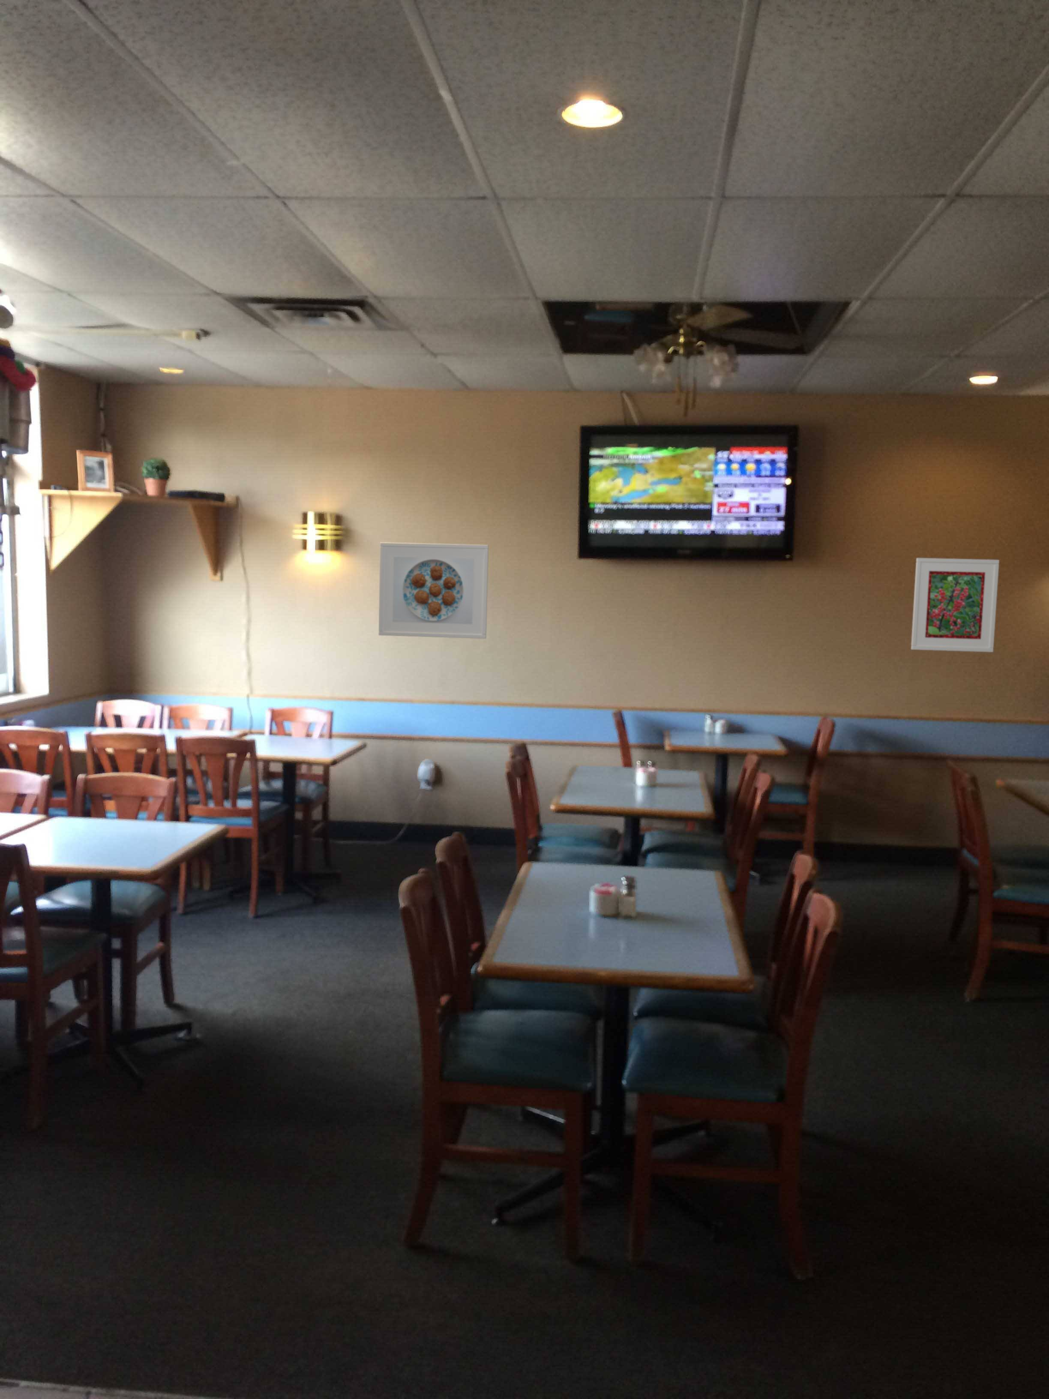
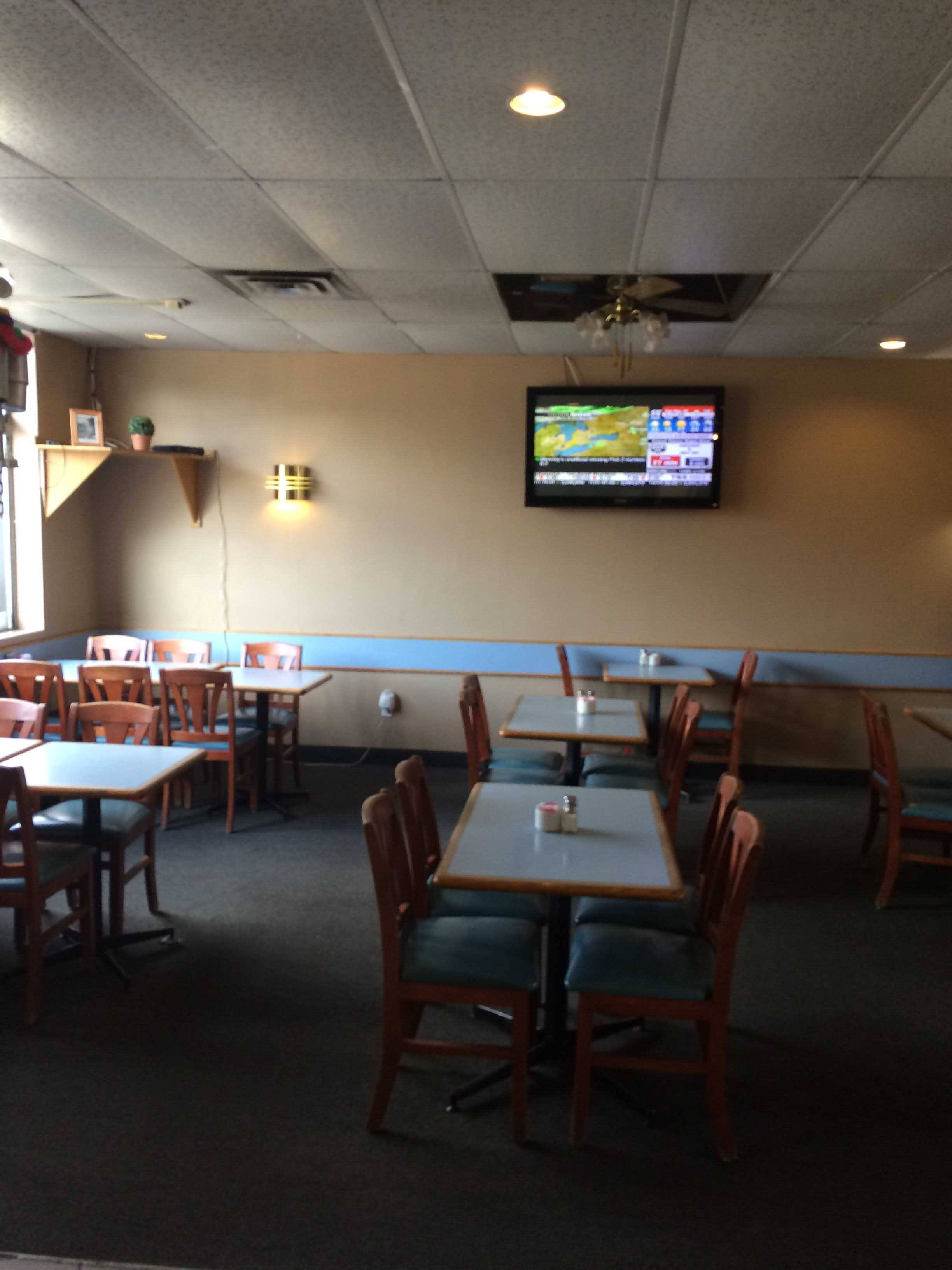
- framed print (433, 590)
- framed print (954, 605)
